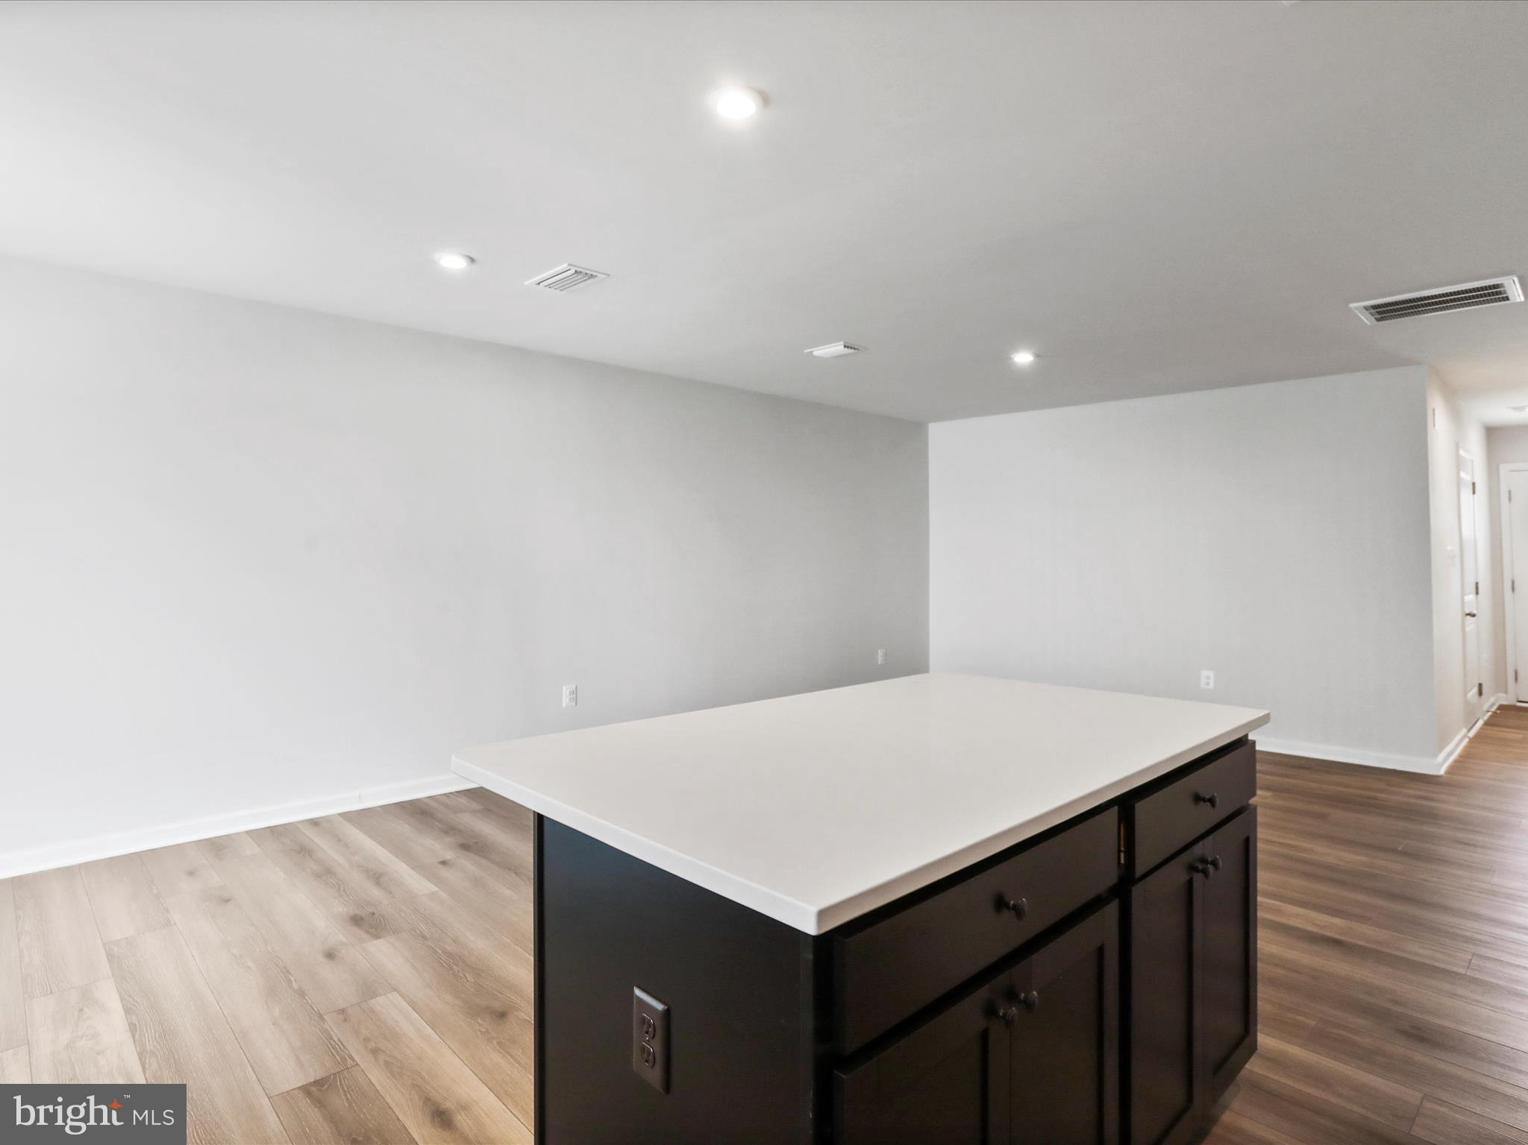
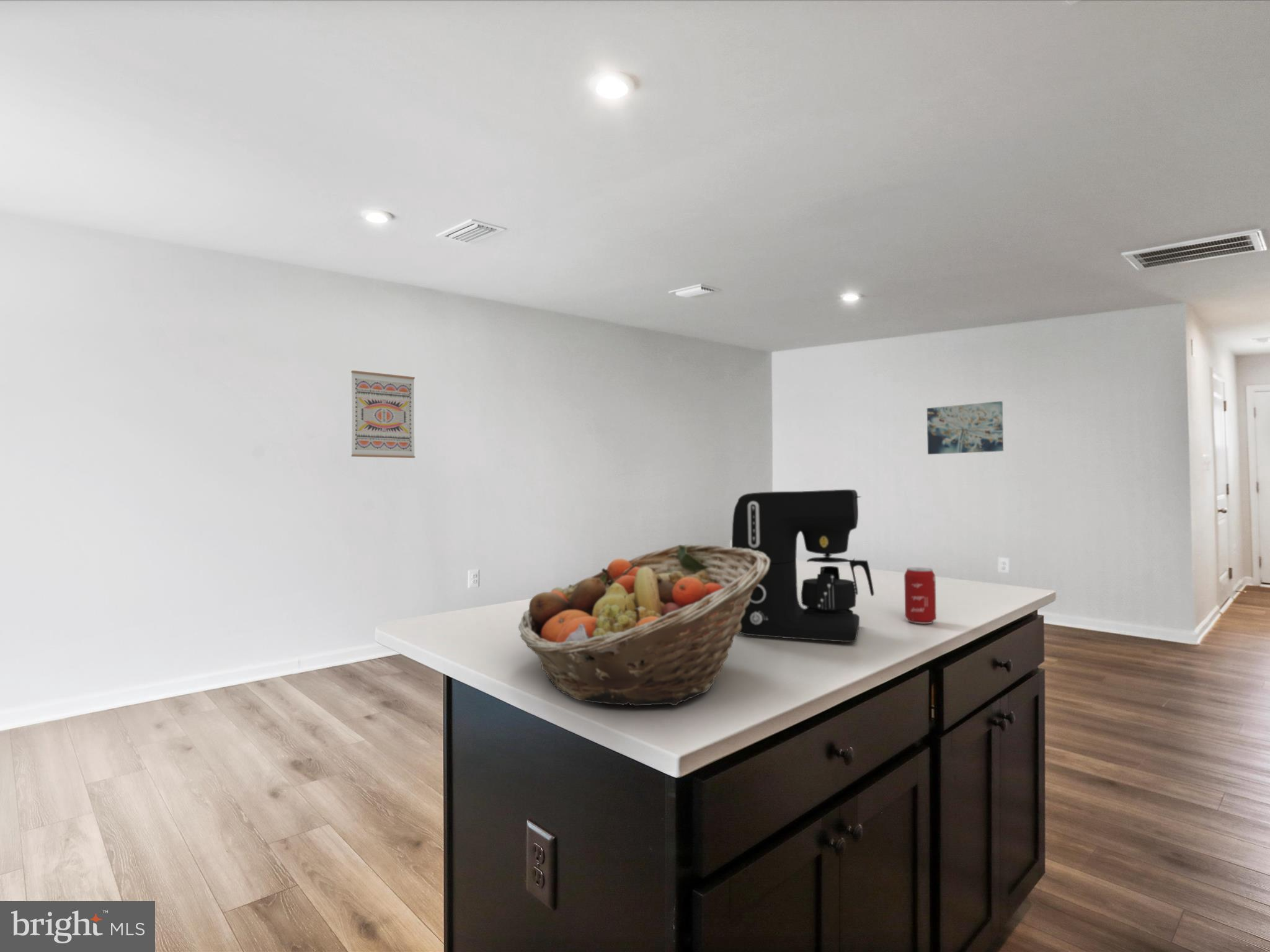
+ coffee maker (807, 560)
+ beverage can (920, 594)
+ wall art (384, 415)
+ wall art (964, 428)
+ fruit basket (641, 612)
